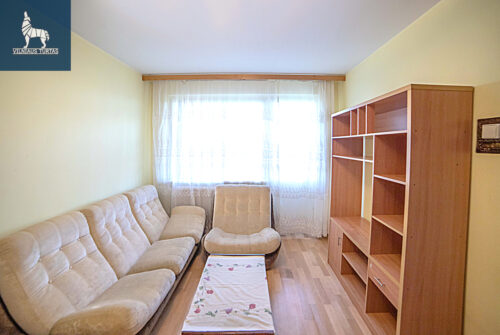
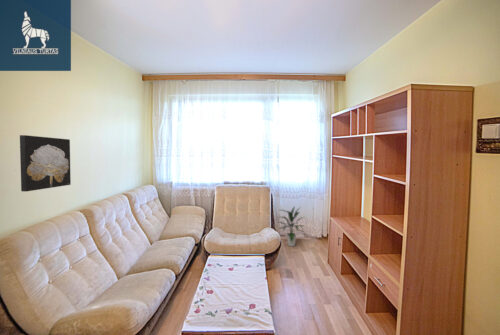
+ indoor plant (291, 225)
+ wall art (47, 162)
